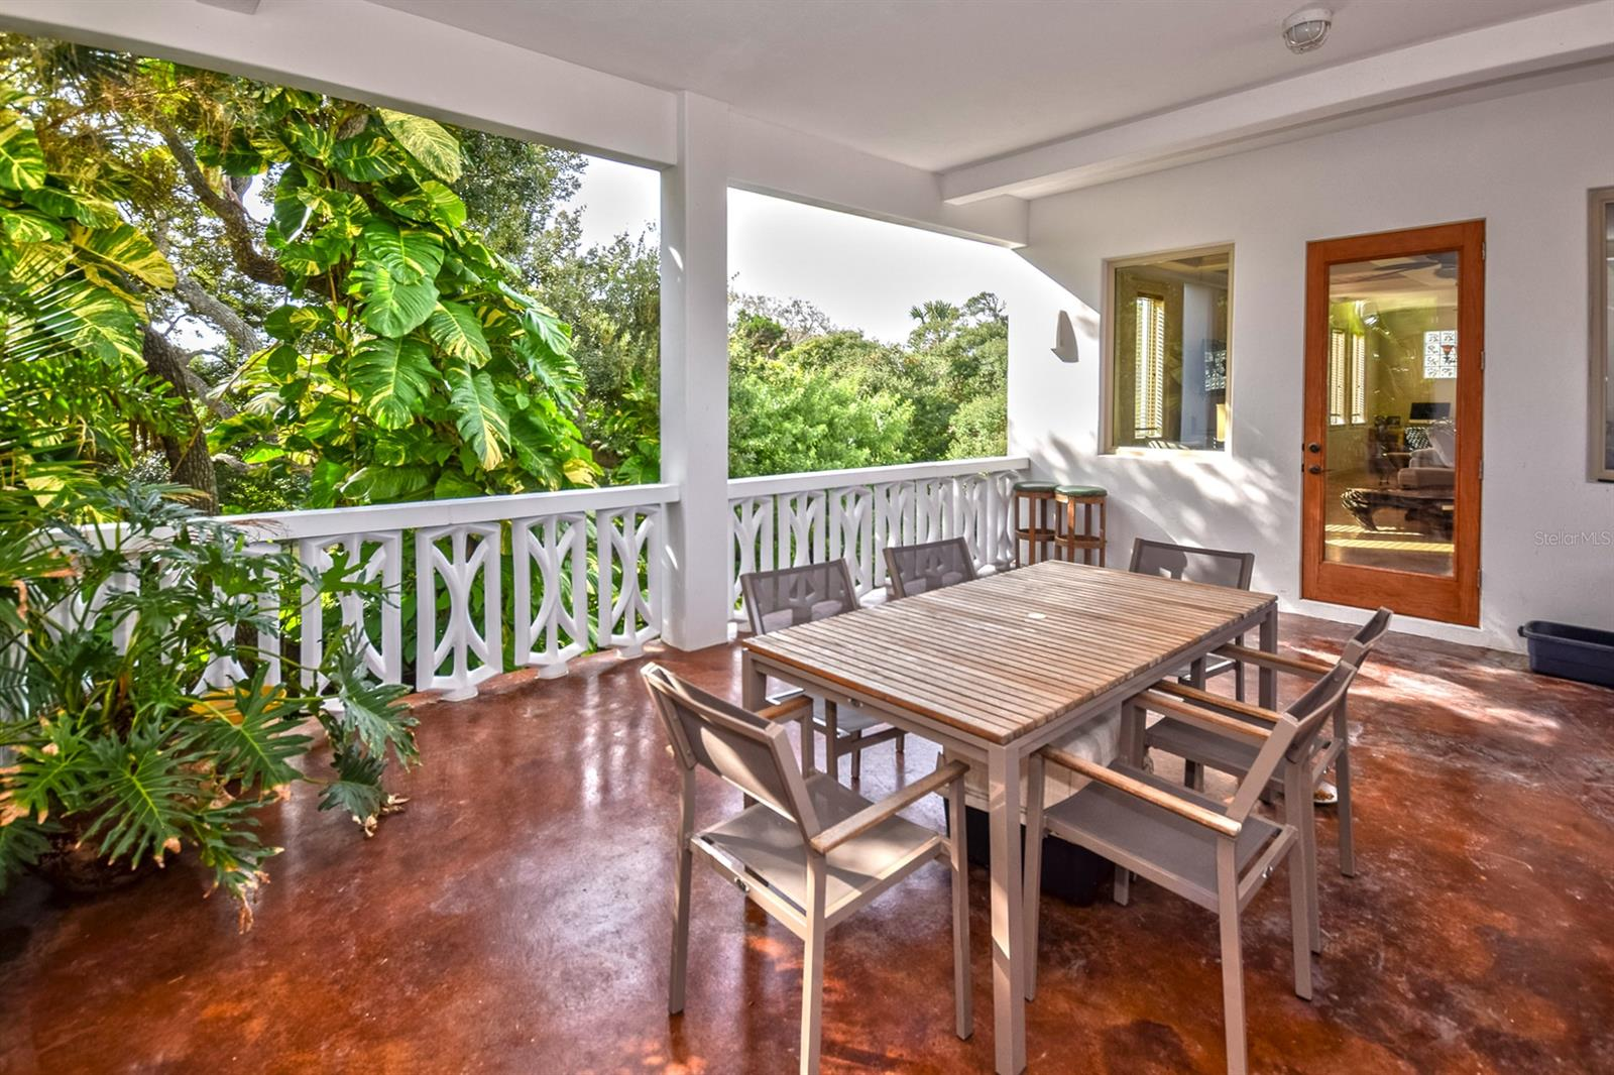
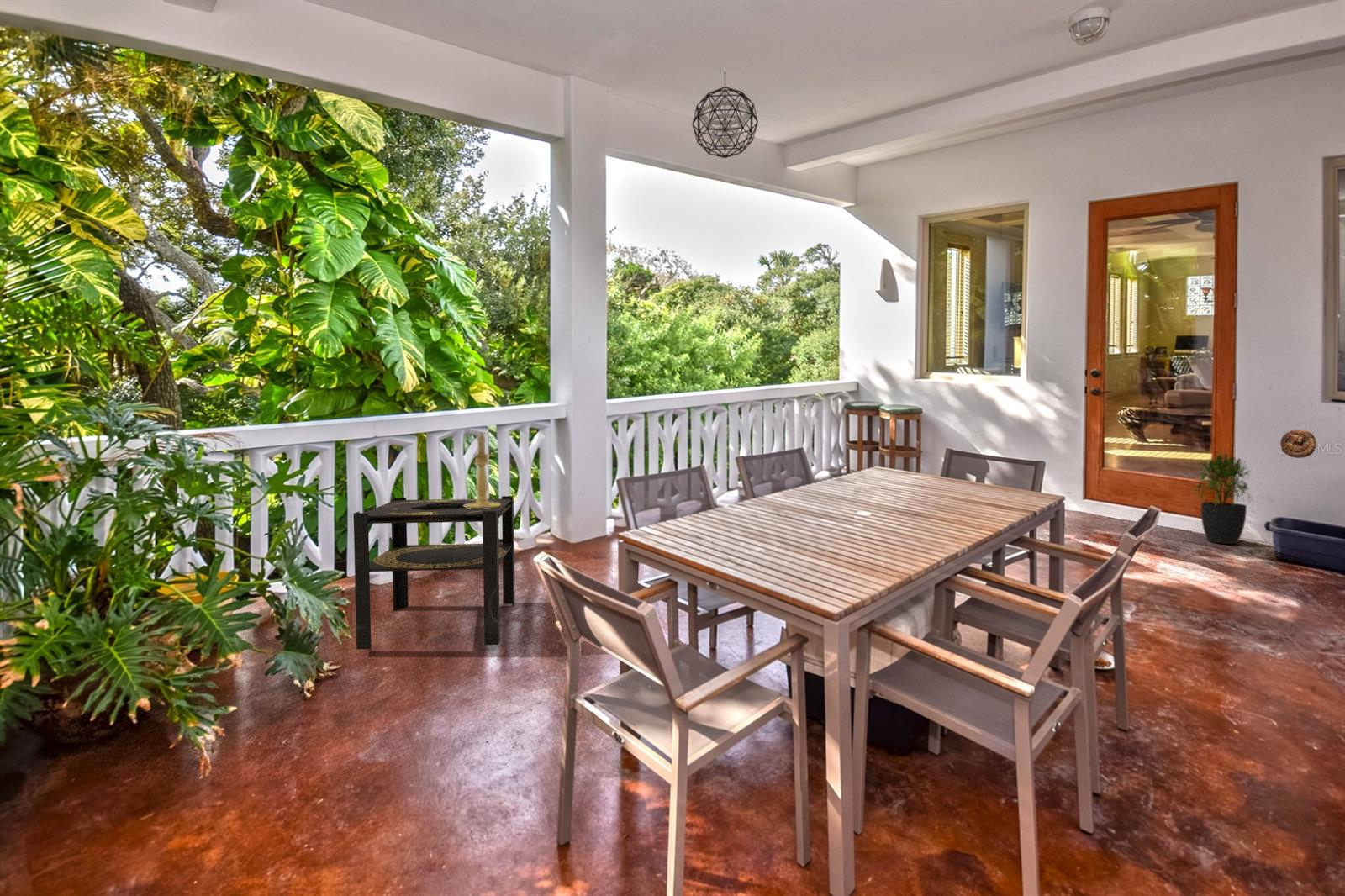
+ decorative relief (1297, 444)
+ potted plant (1220, 496)
+ pendant light (725, 114)
+ side table (442, 565)
+ candle holder (482, 466)
